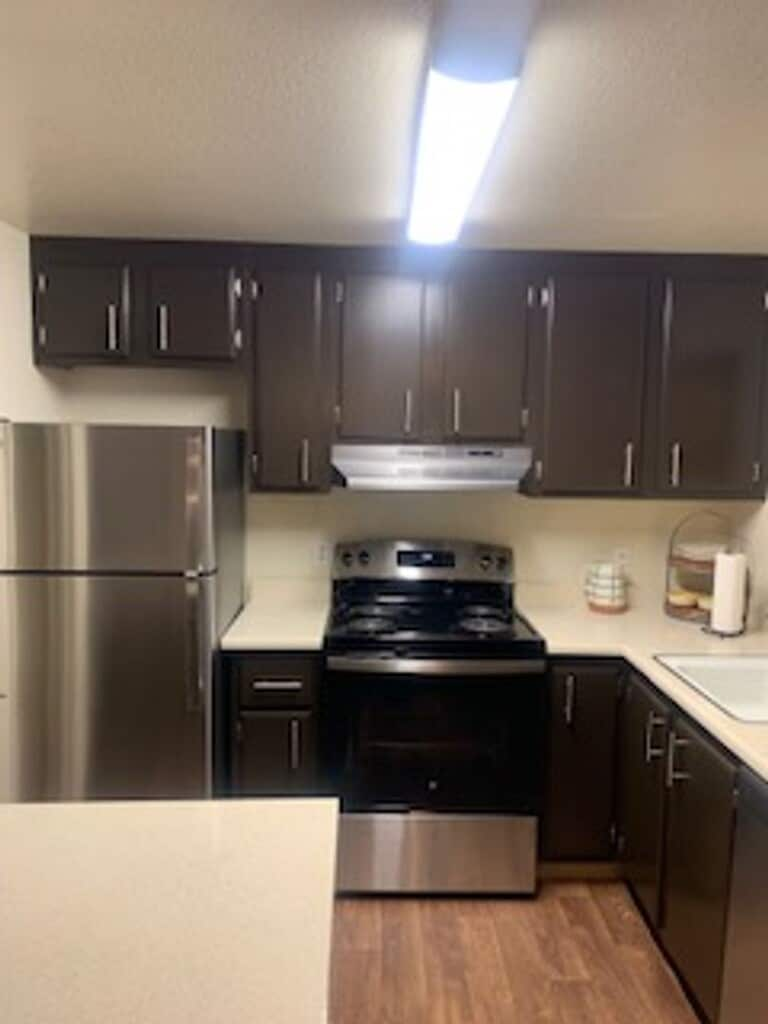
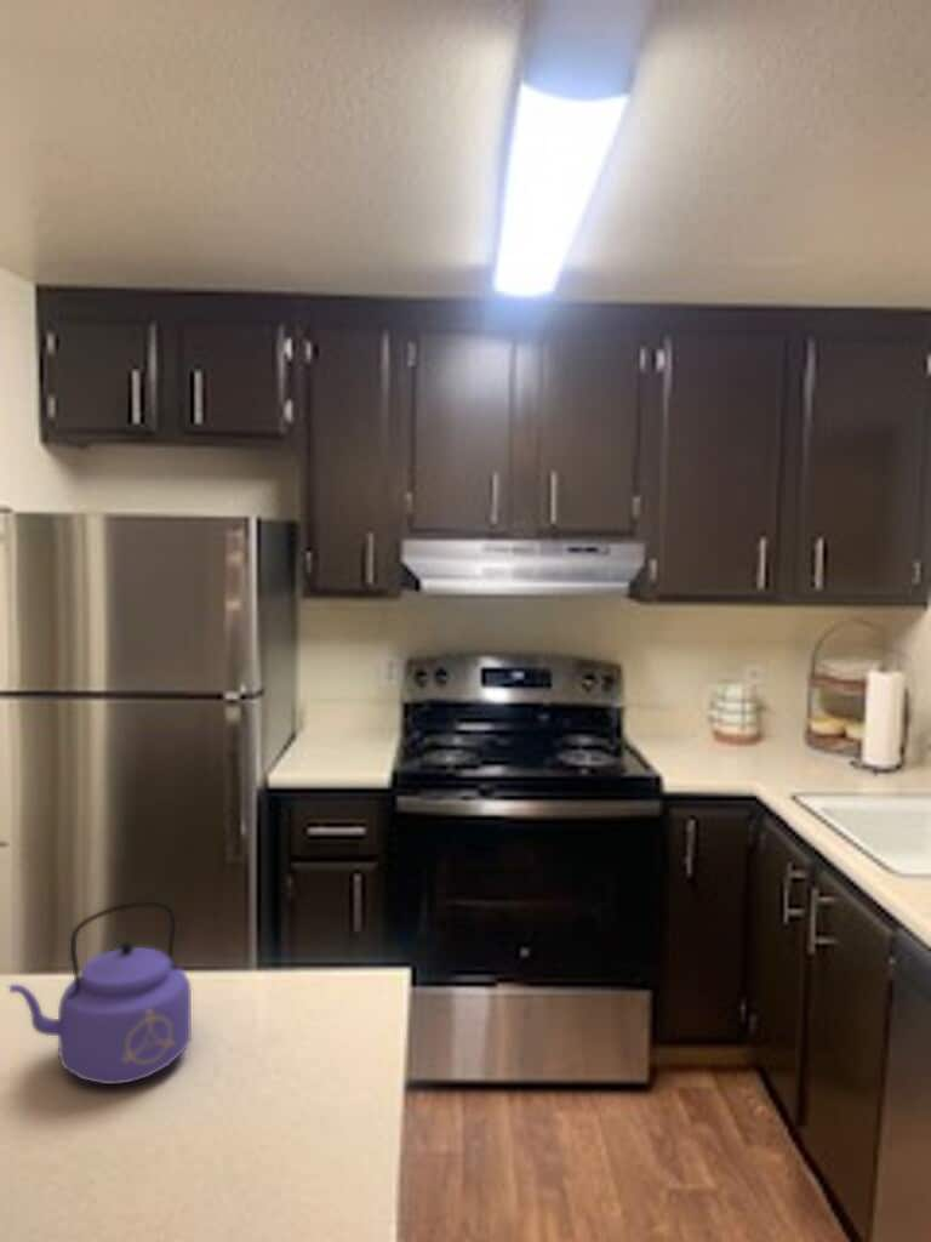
+ kettle (103, 986)
